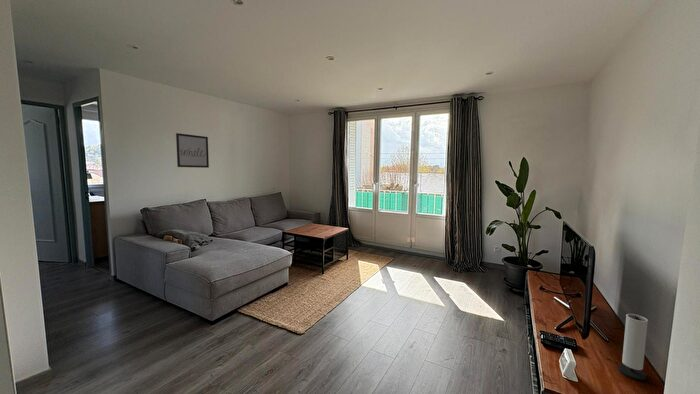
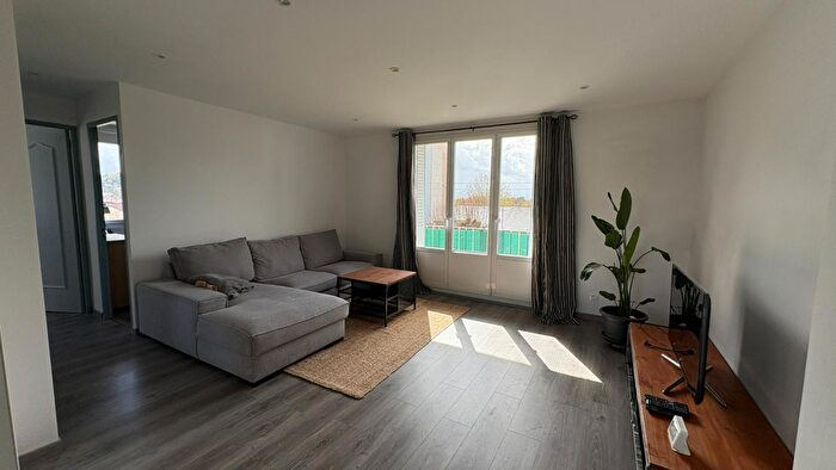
- speaker (634, 345)
- wall art (193, 151)
